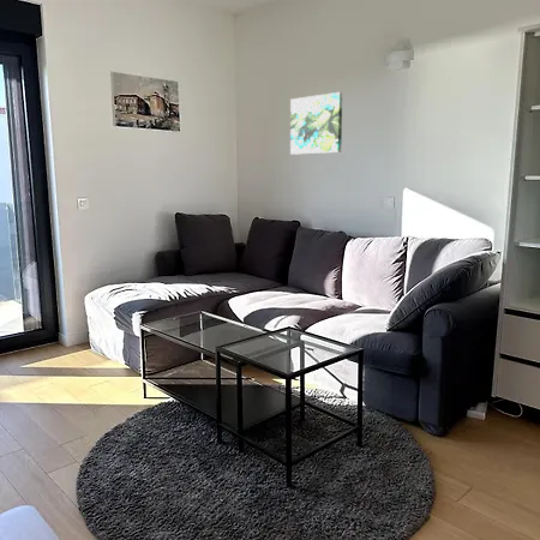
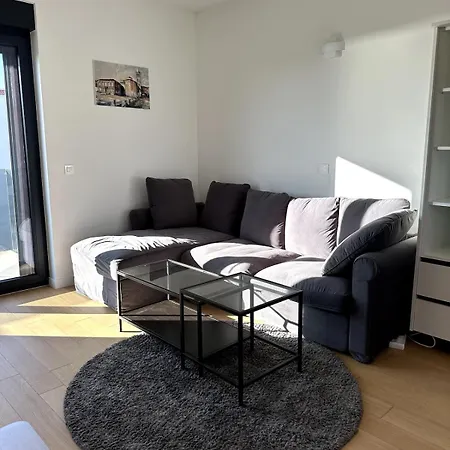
- wall art (314, 125)
